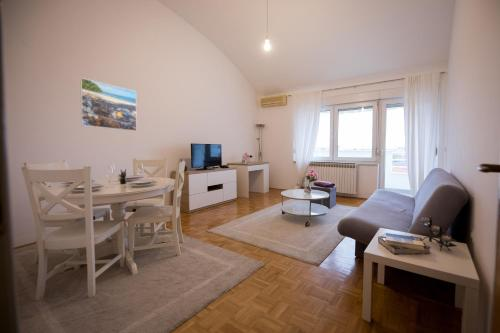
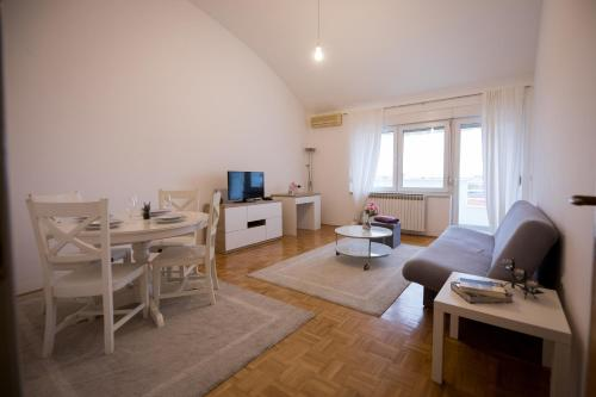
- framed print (110, 106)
